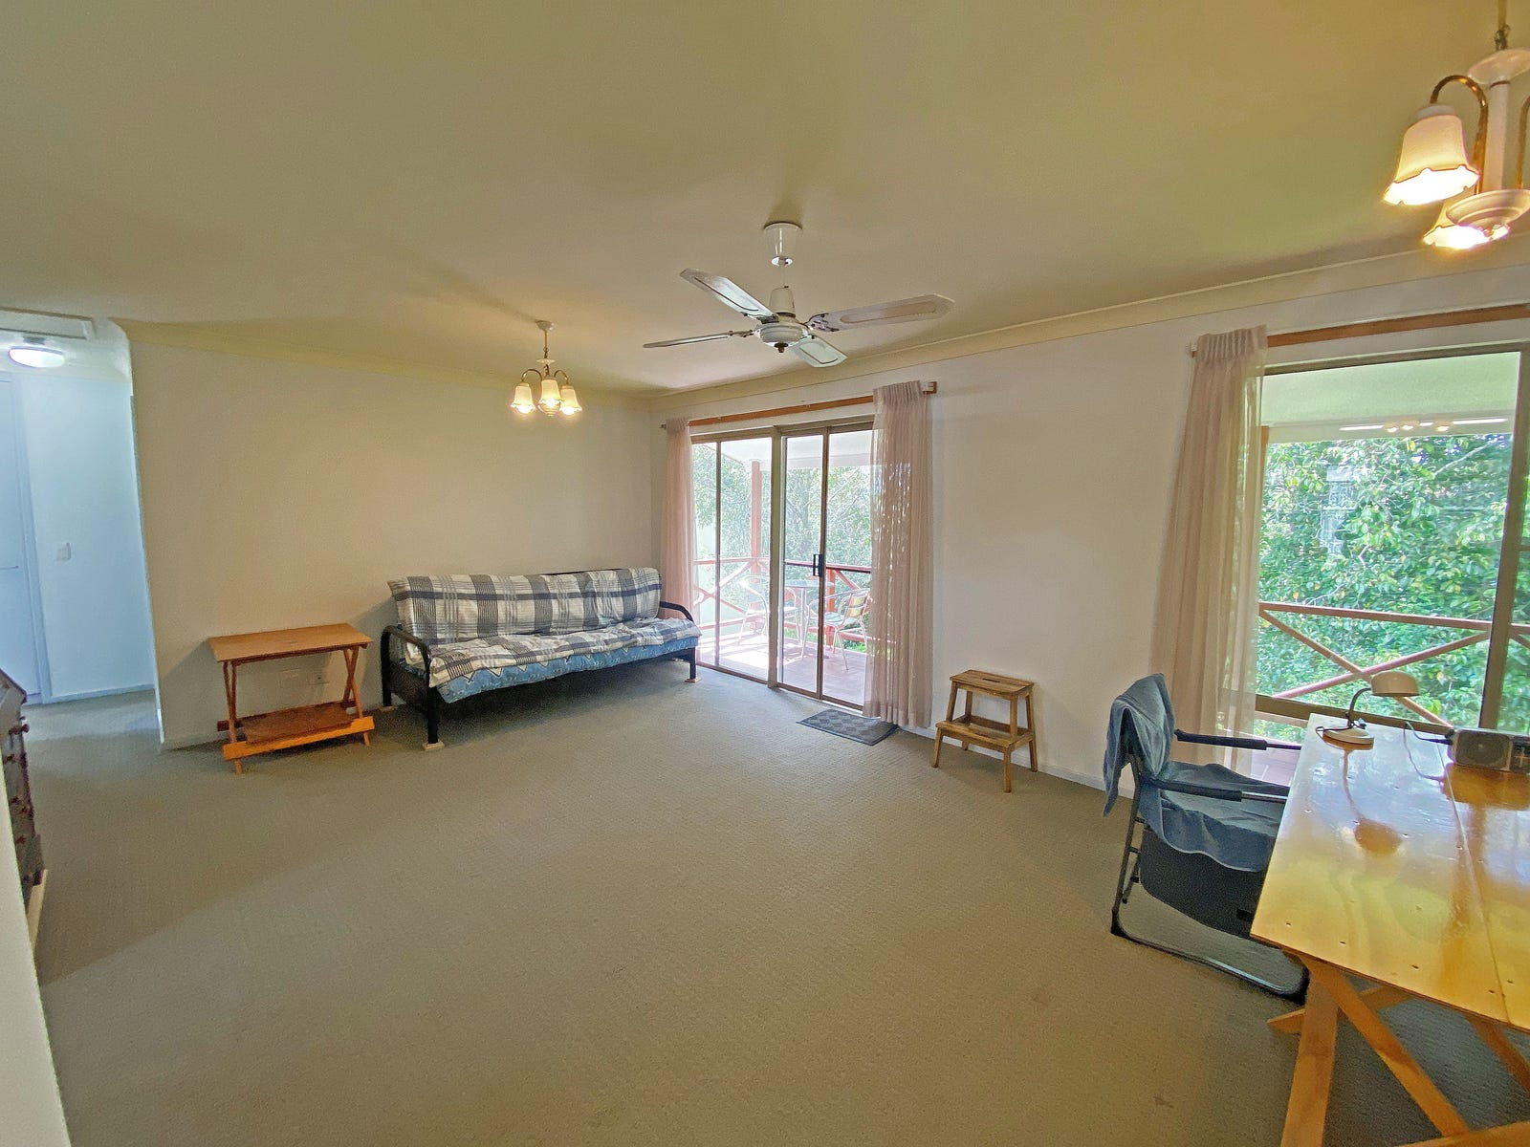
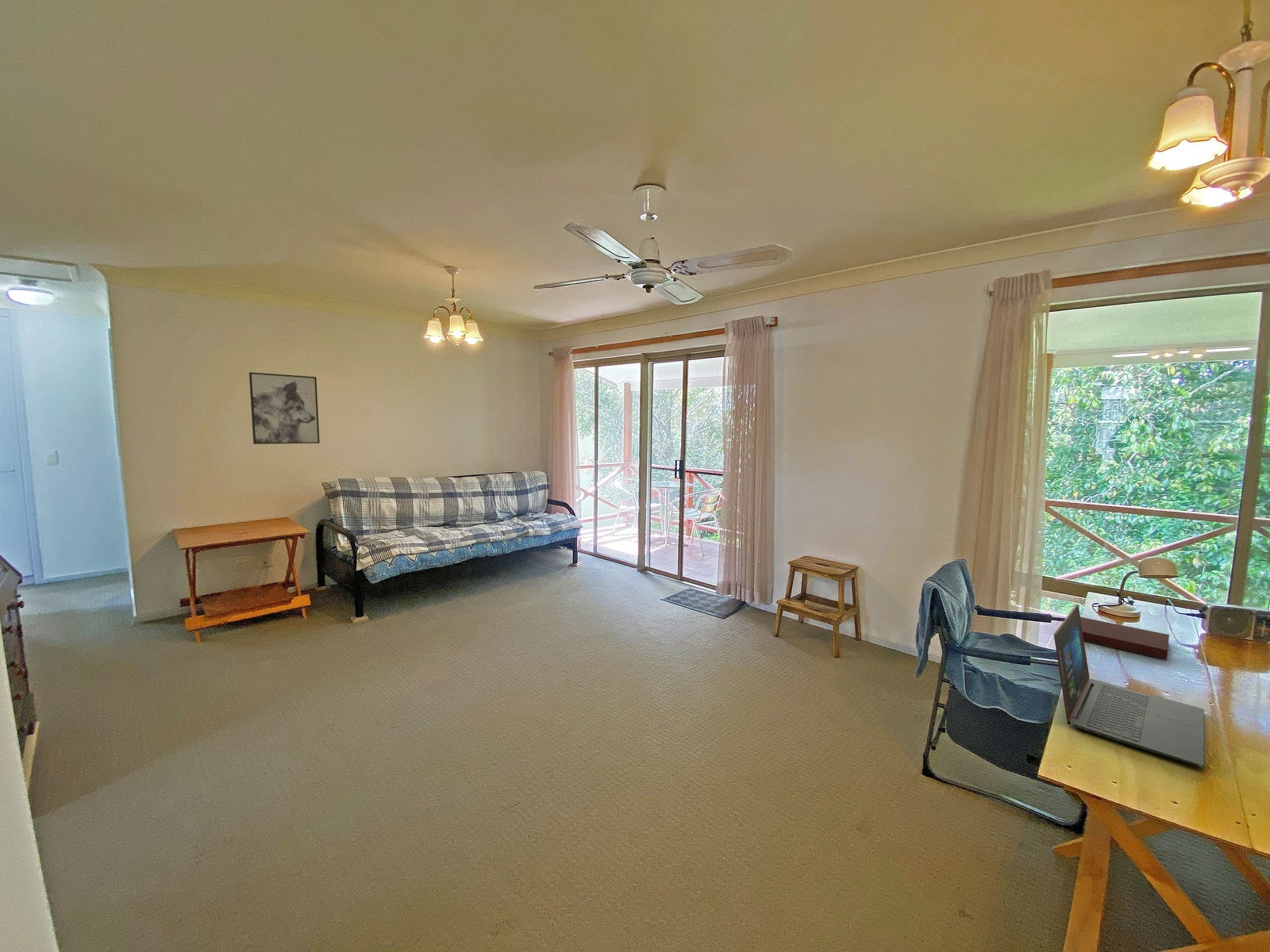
+ laptop (1126, 688)
+ wall art (286, 409)
+ notebook (1117, 635)
